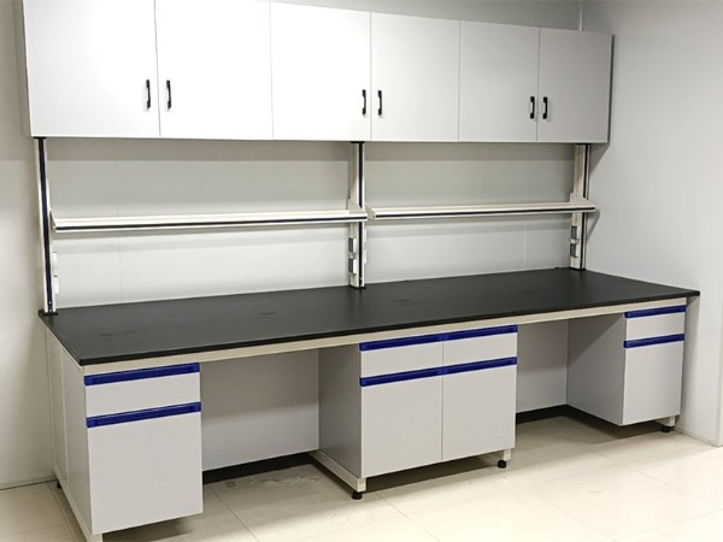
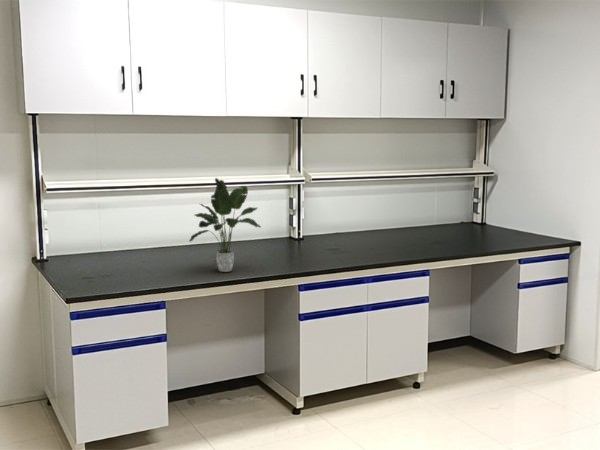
+ potted plant (227, 223)
